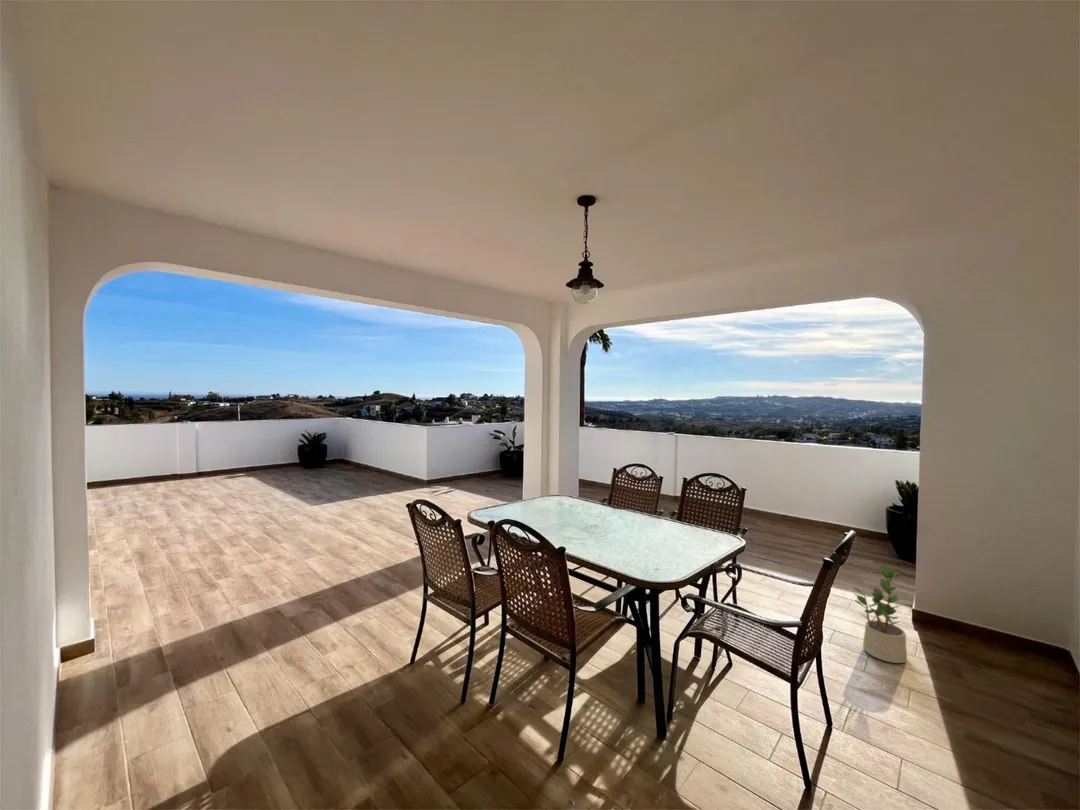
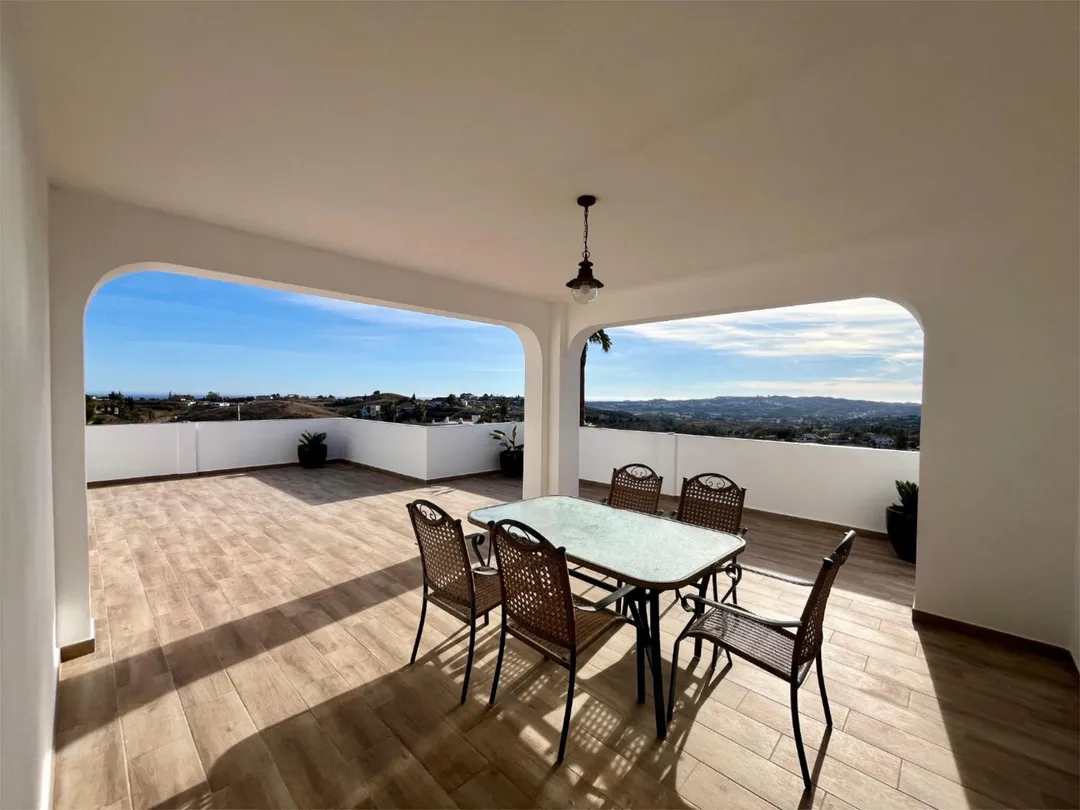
- potted plant (879, 610)
